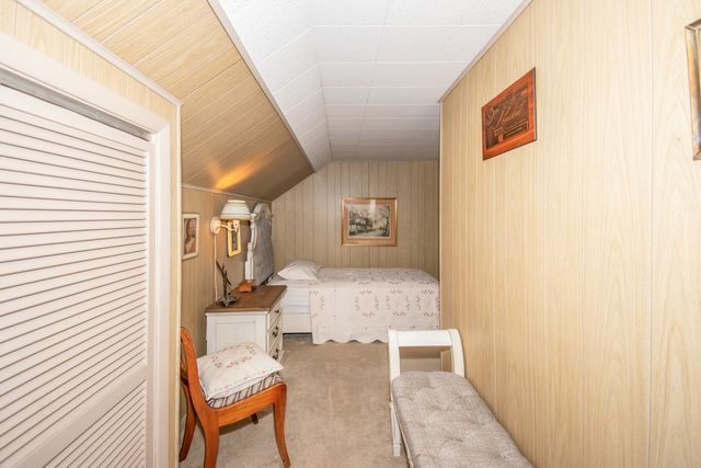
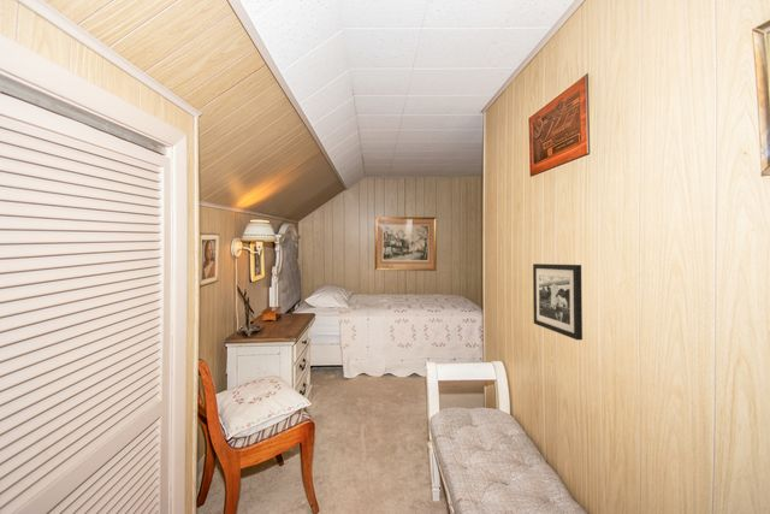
+ picture frame (555, 297)
